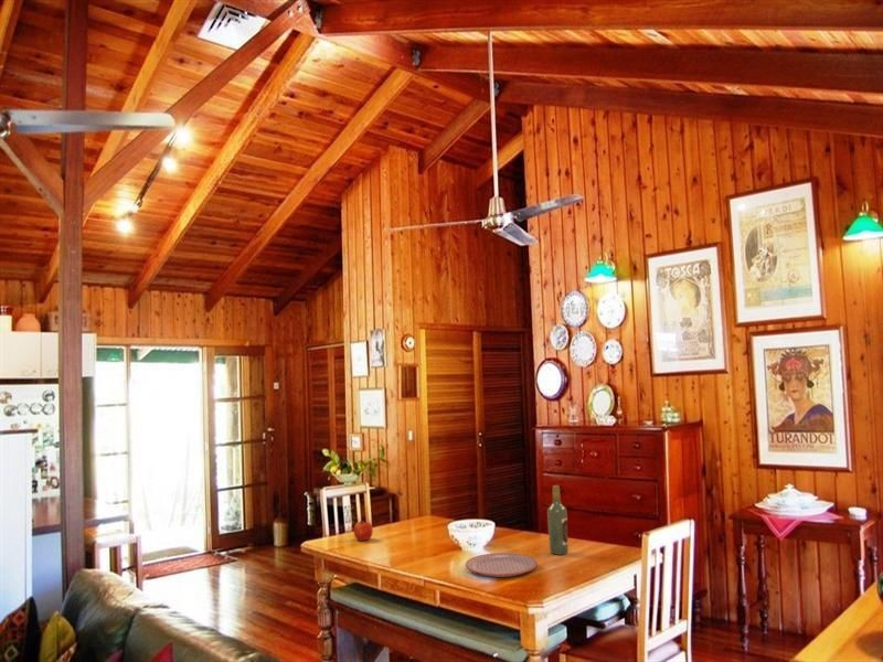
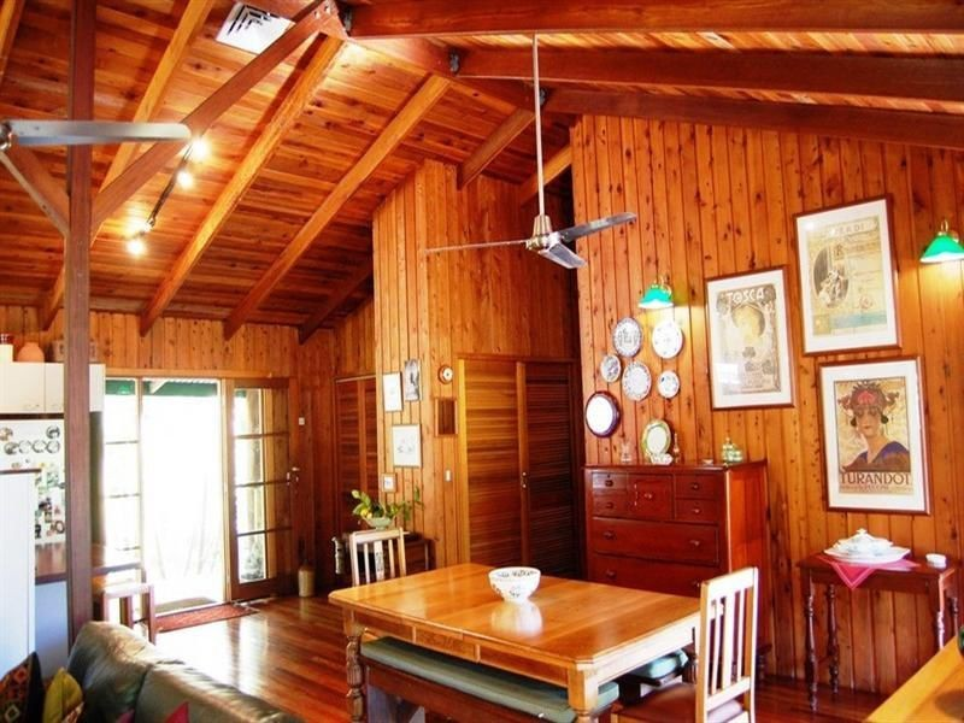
- apple (363, 530)
- wine bottle (556, 519)
- plate (501, 565)
